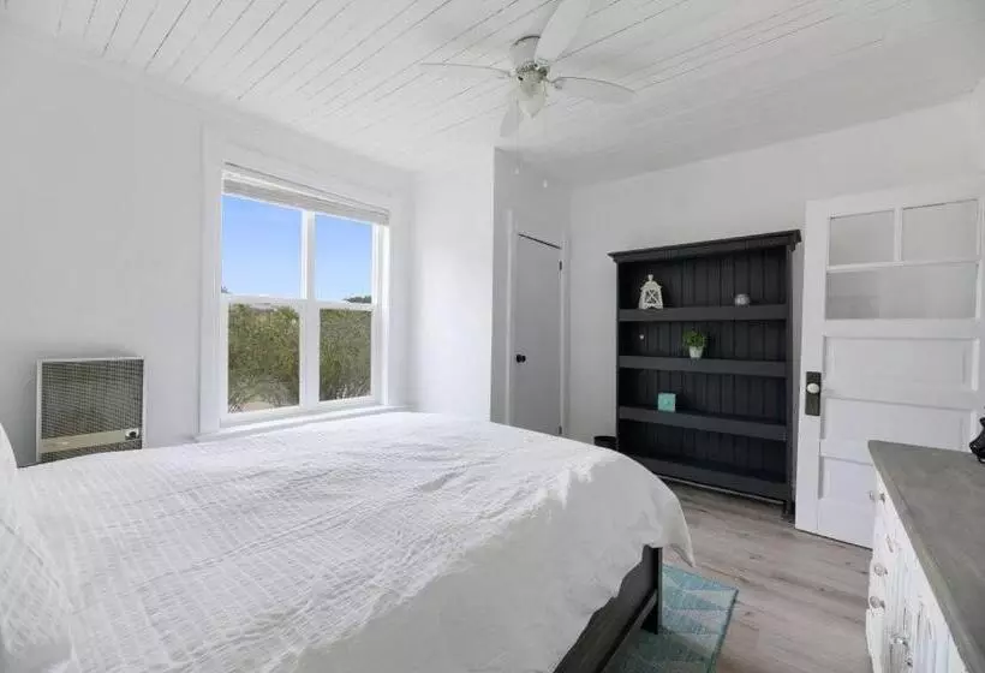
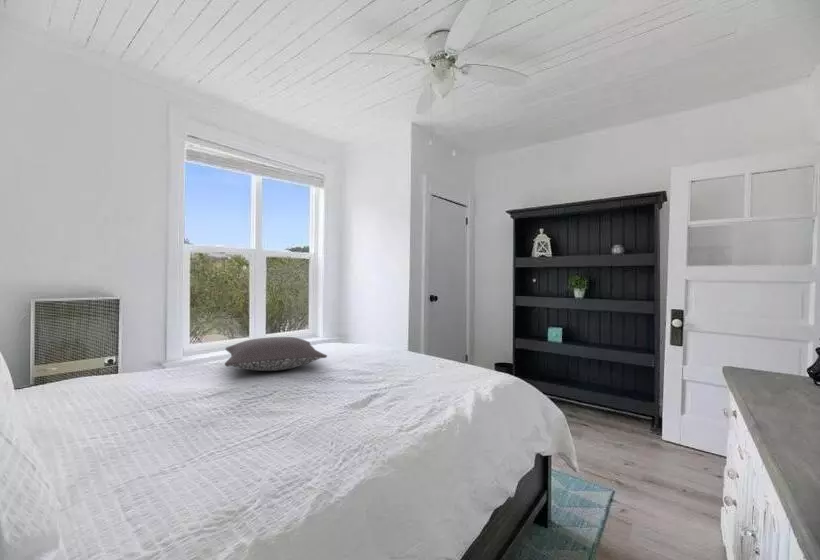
+ pillow (273, 352)
